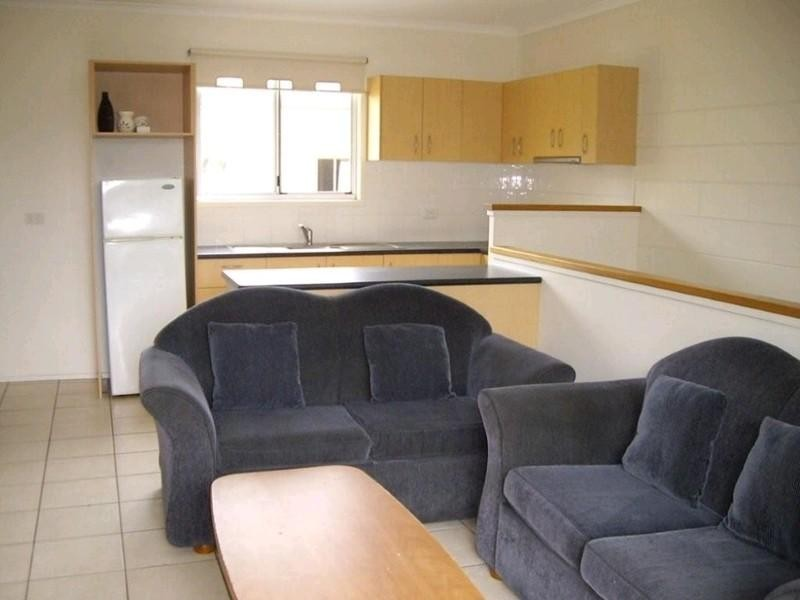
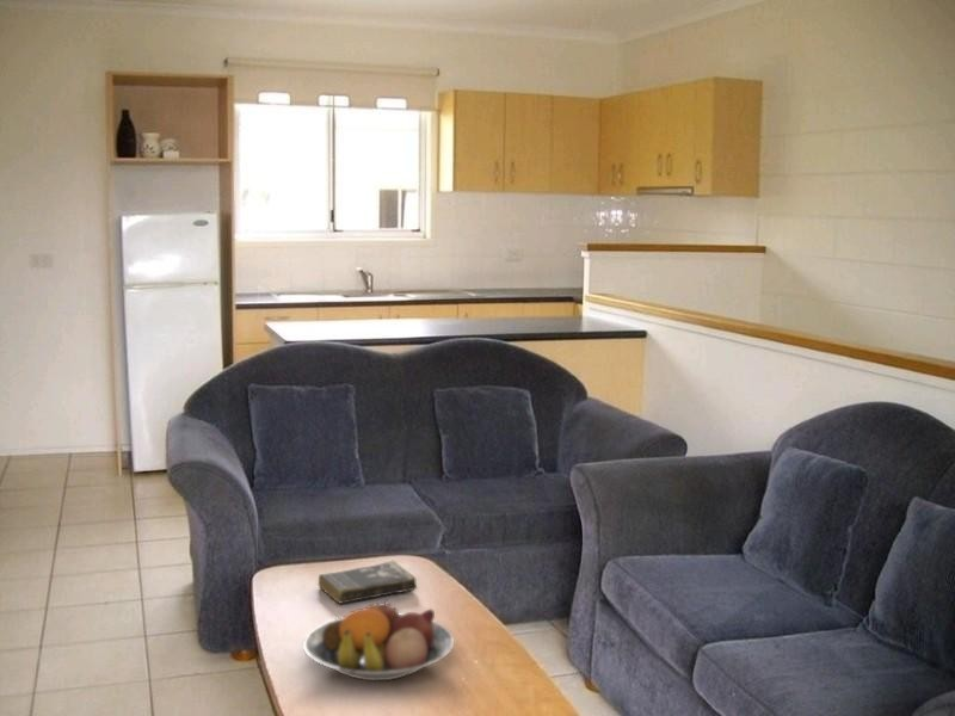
+ fruit bowl (378, 635)
+ book (368, 580)
